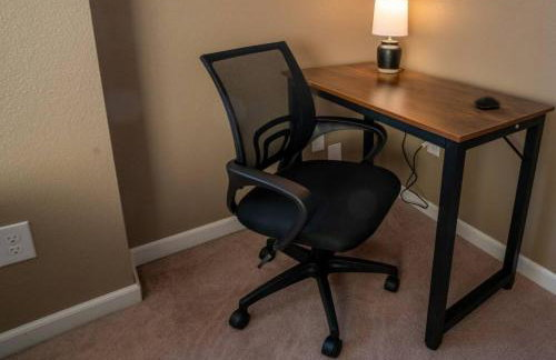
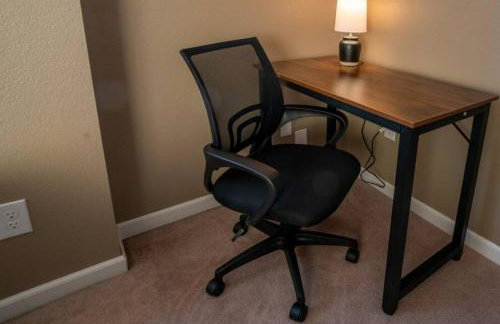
- computer mouse (485, 103)
